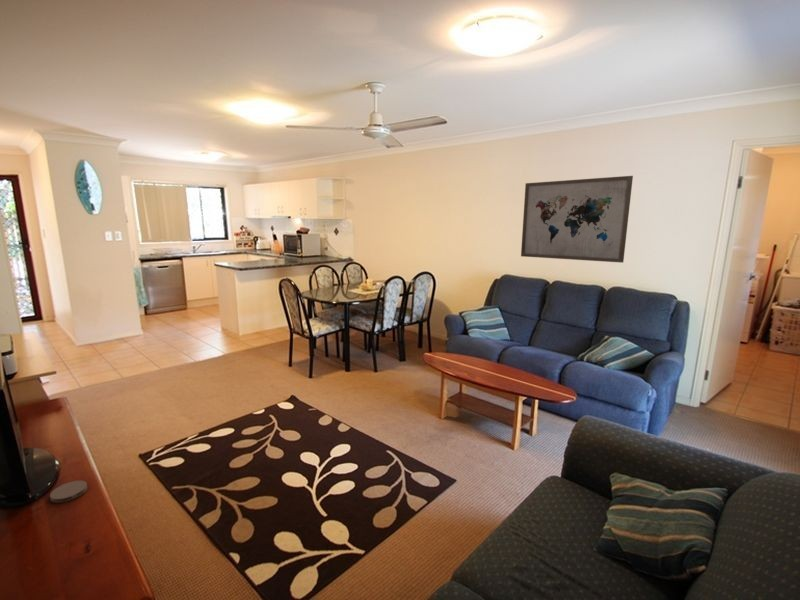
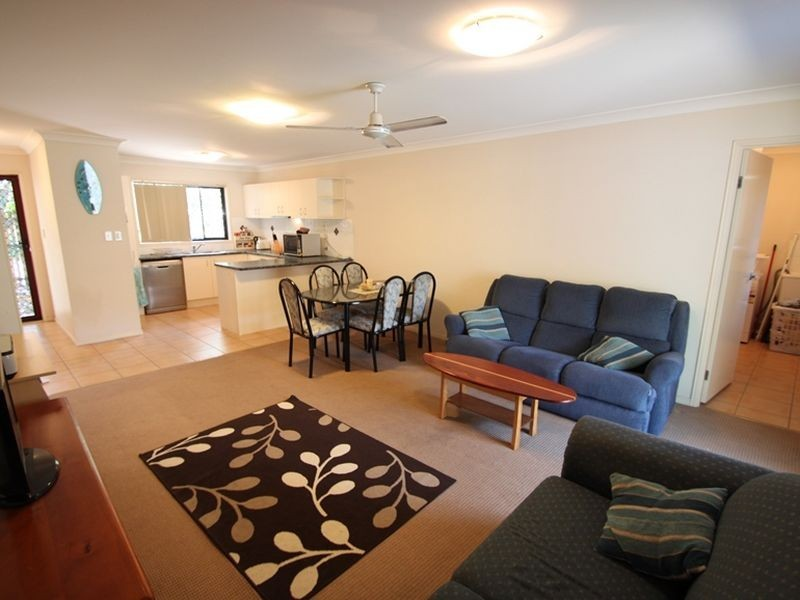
- coaster (69, 491)
- wall art (571, 220)
